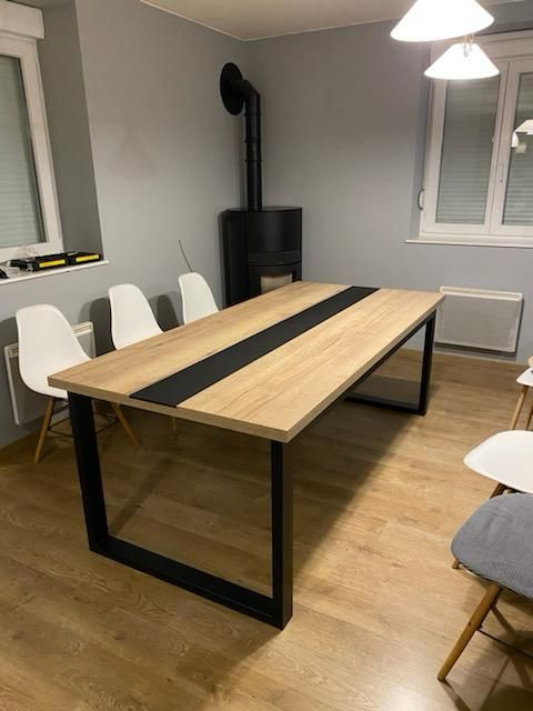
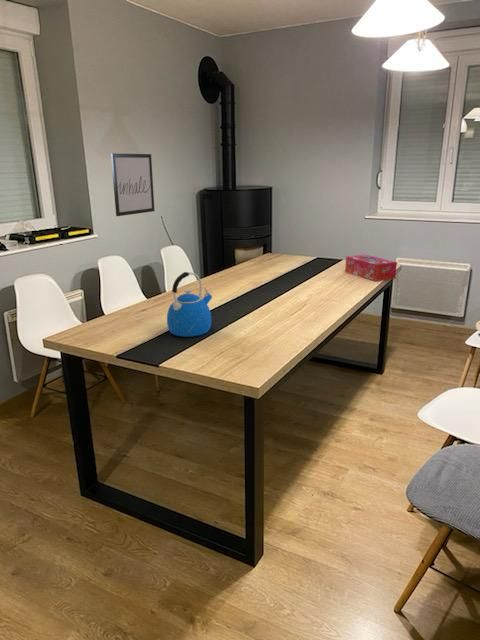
+ kettle (192, 300)
+ wall art (134, 184)
+ tissue box (370, 267)
